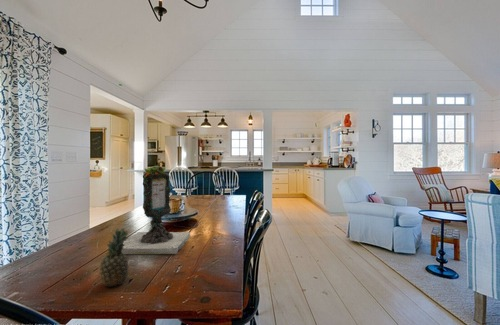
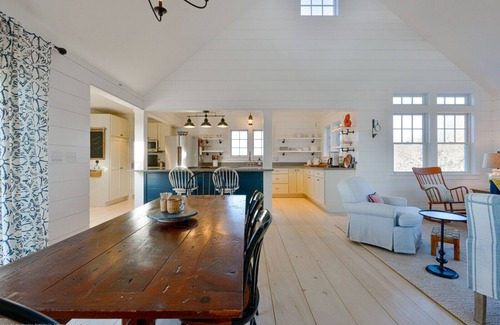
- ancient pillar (155, 201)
- fruit (115, 255)
